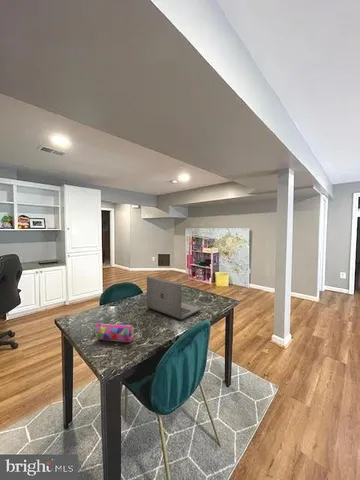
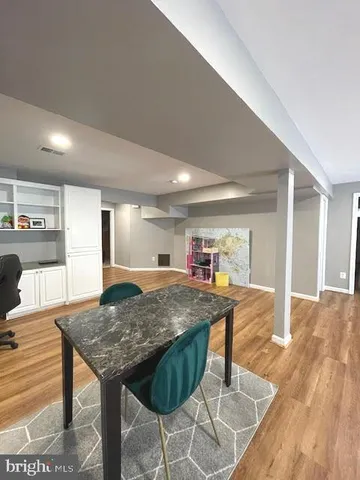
- laptop (173, 293)
- pencil case (114, 332)
